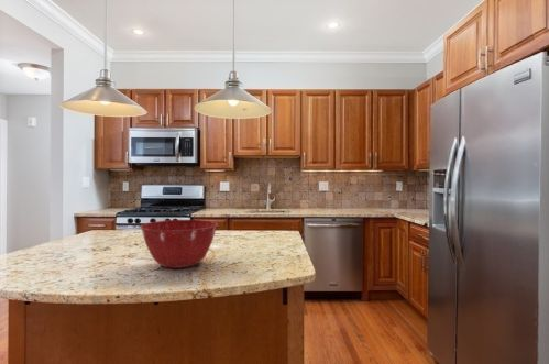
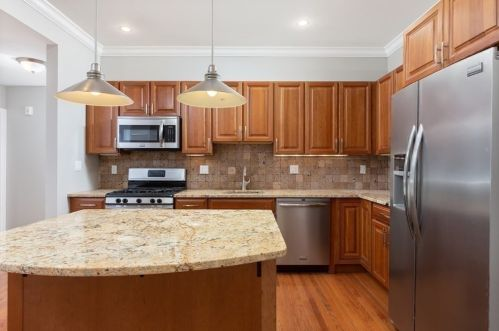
- mixing bowl (179, 243)
